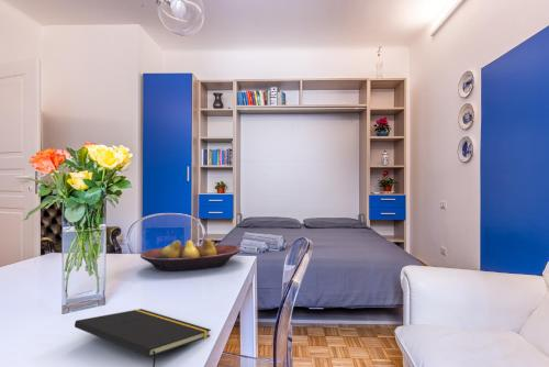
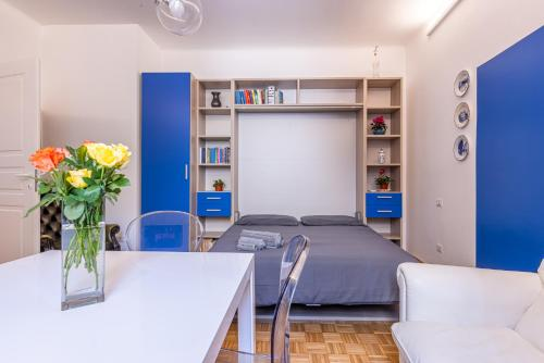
- fruit bowl (192, 252)
- notepad (144, 329)
